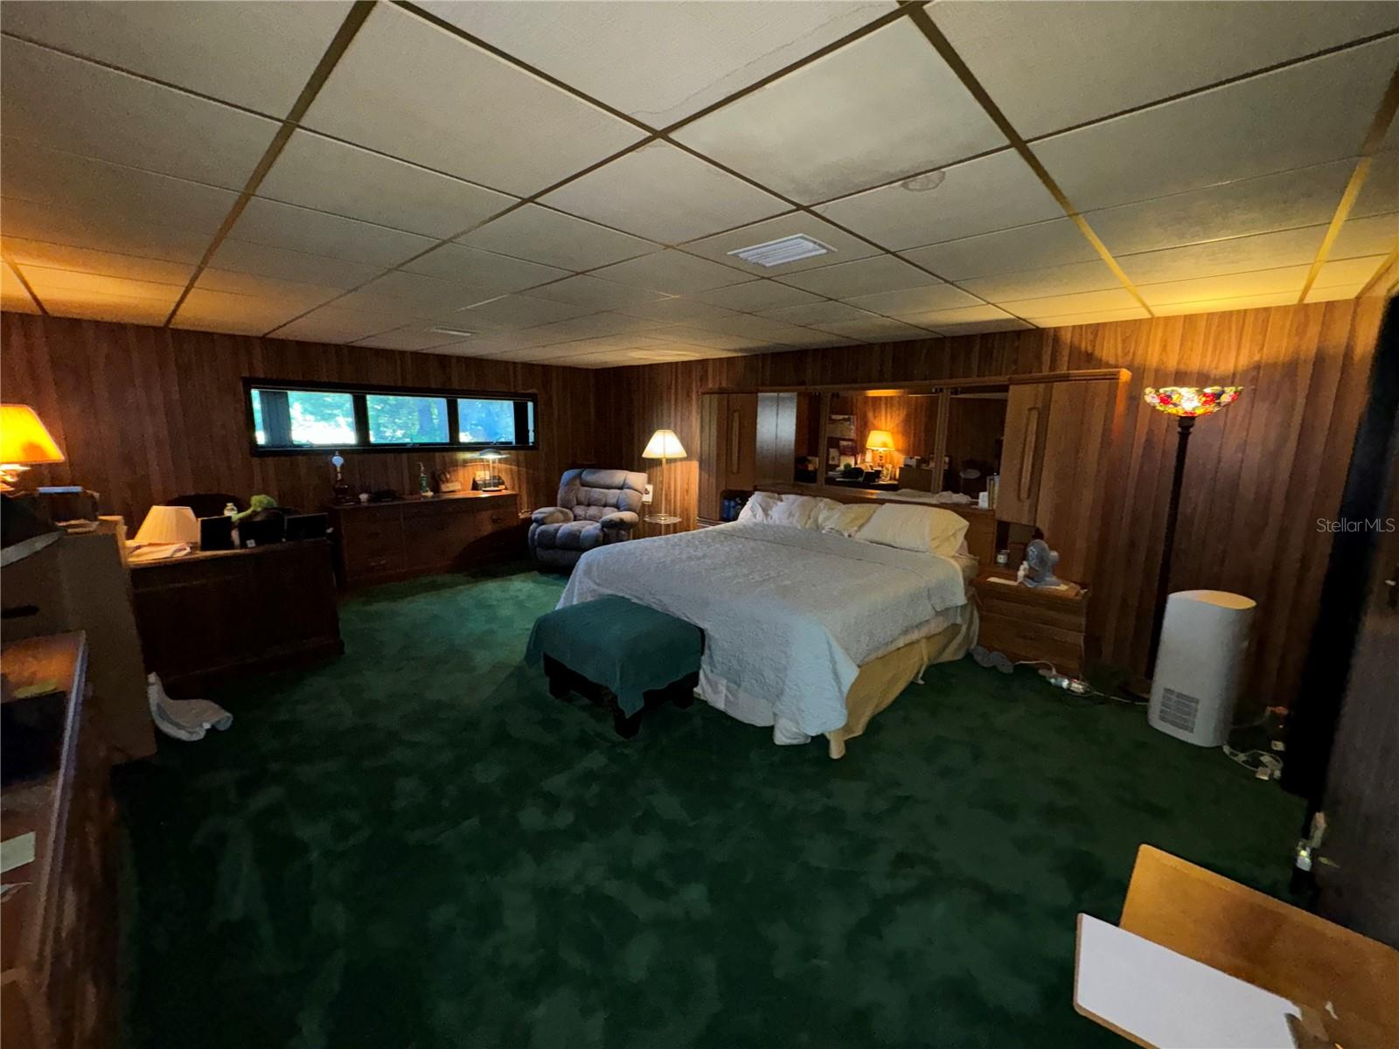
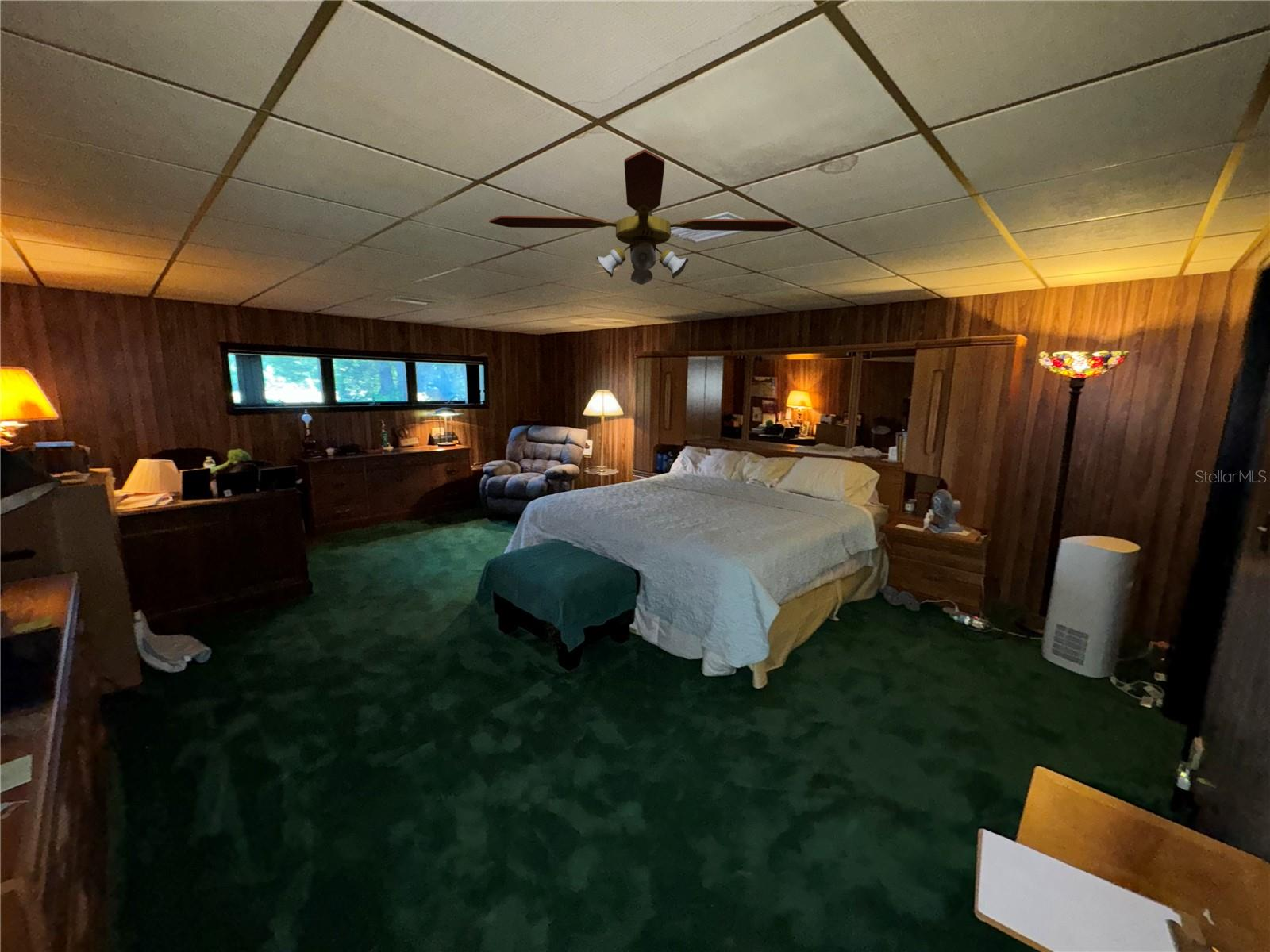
+ ceiling fan (643, 234)
